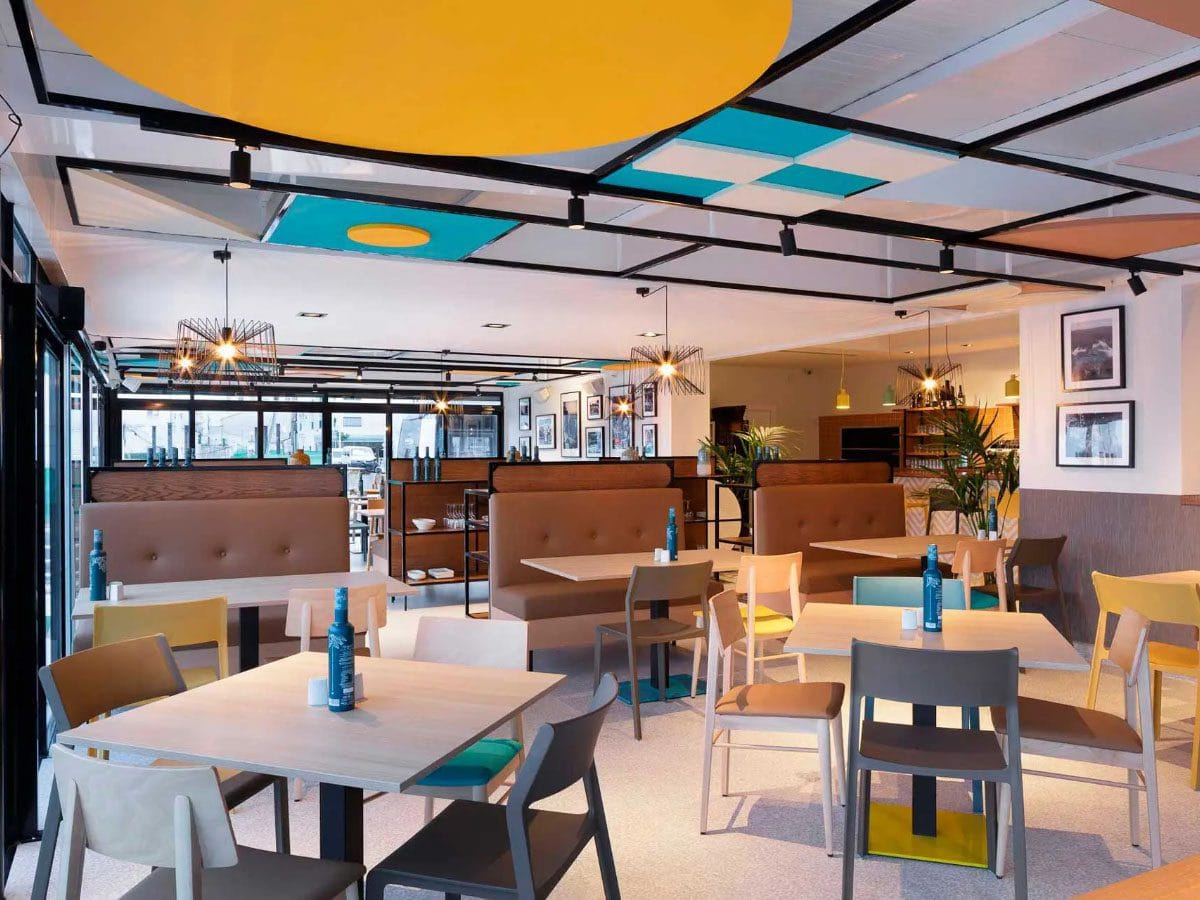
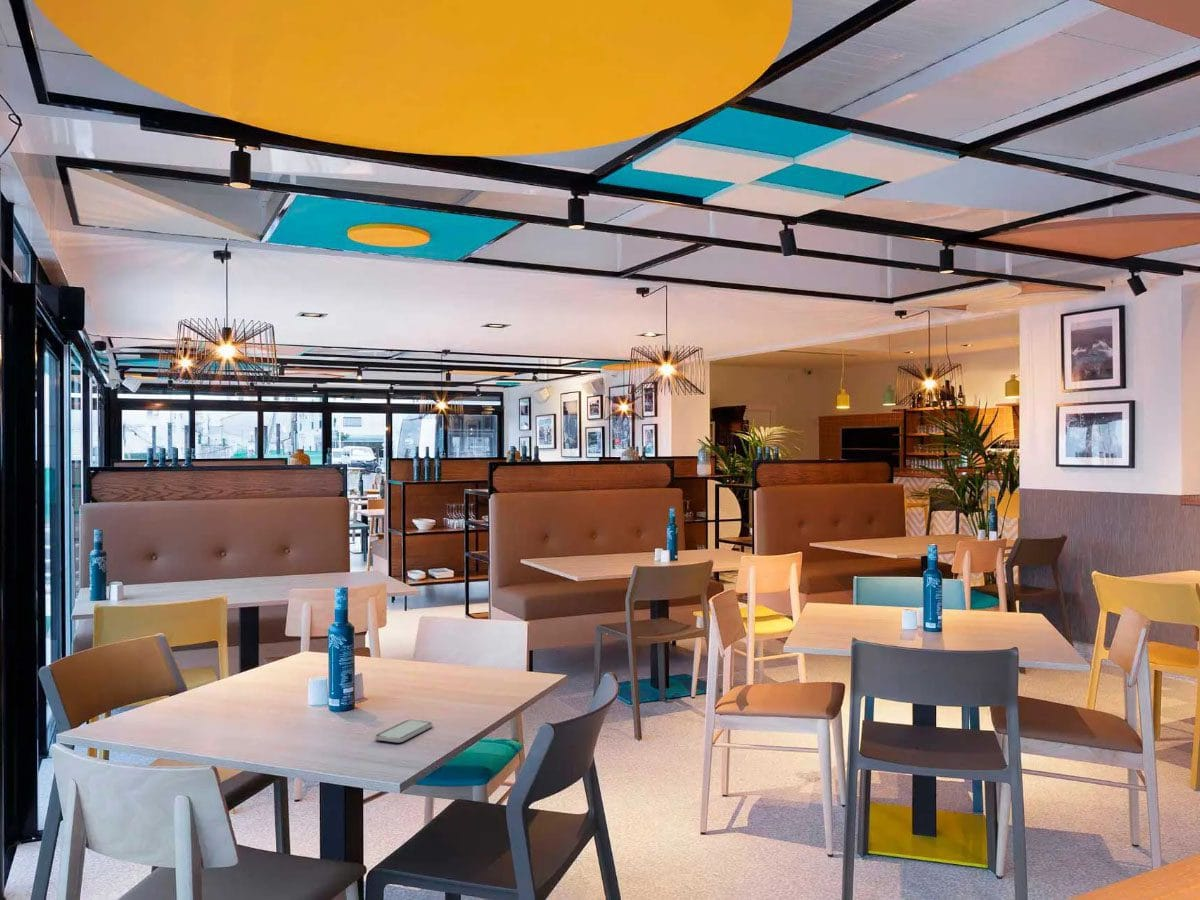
+ smartphone (404, 730)
